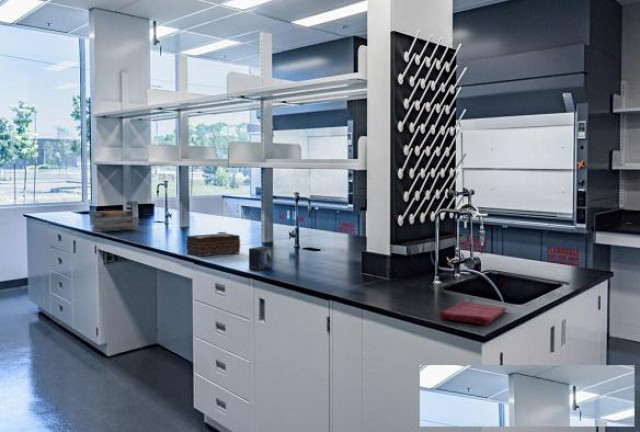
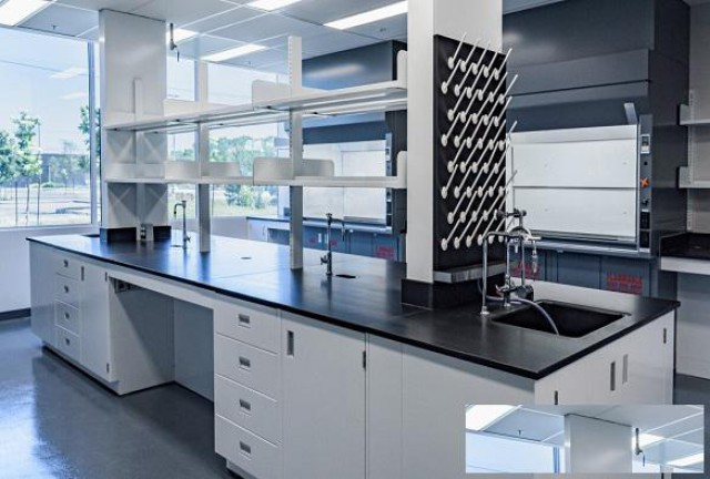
- book stack (111, 221)
- tissue box (213, 244)
- small box (260, 258)
- dish towel (473, 311)
